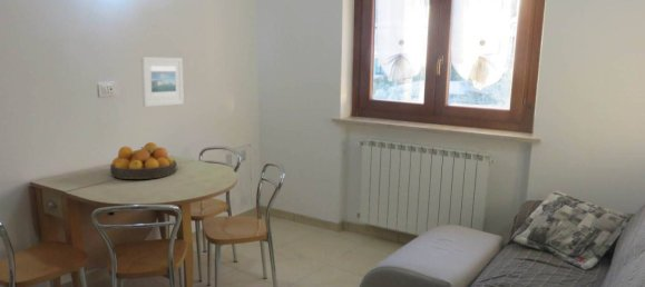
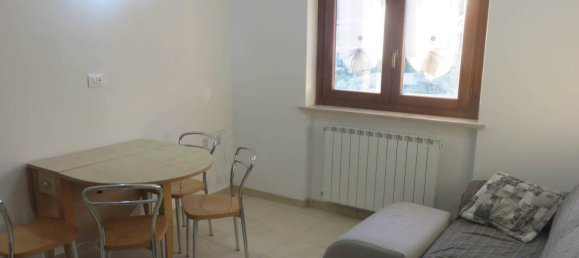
- fruit bowl (144, 158)
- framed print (163, 81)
